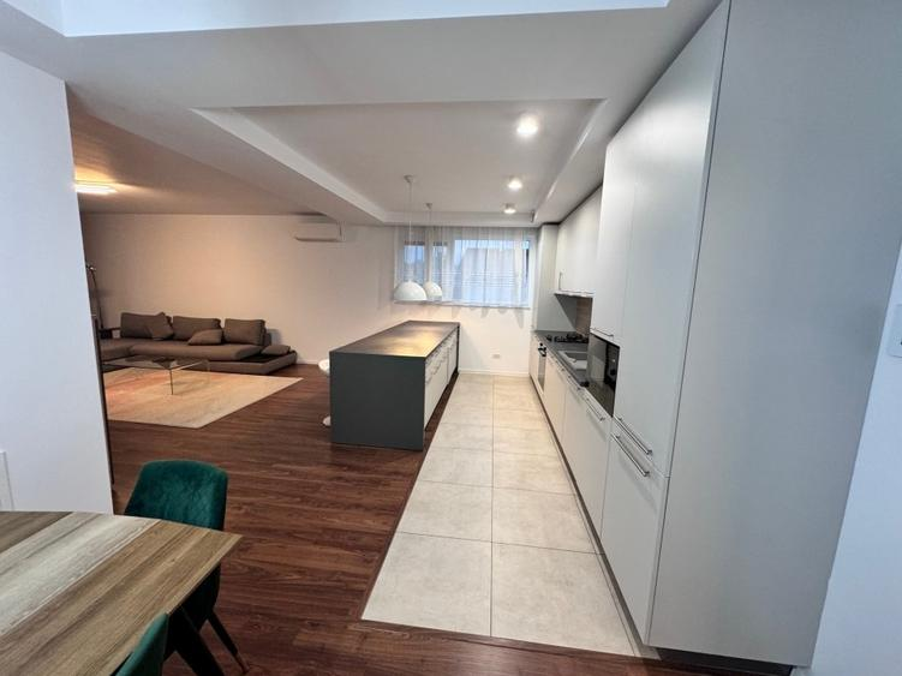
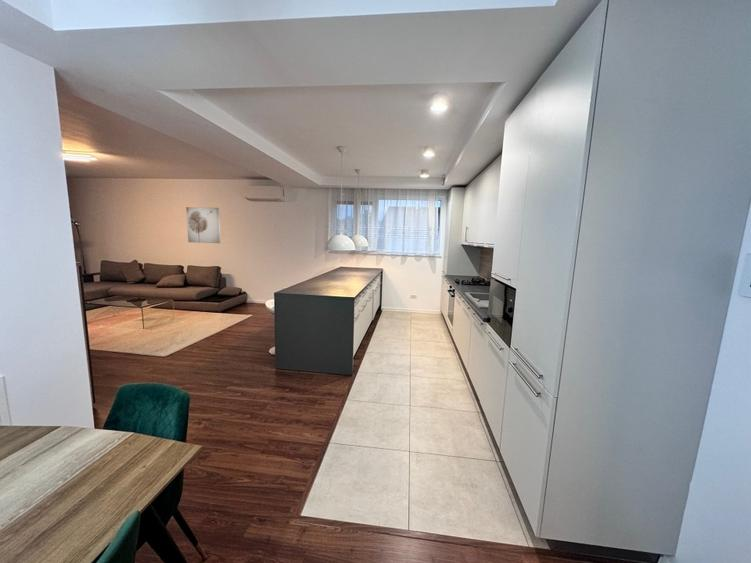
+ wall art (203, 225)
